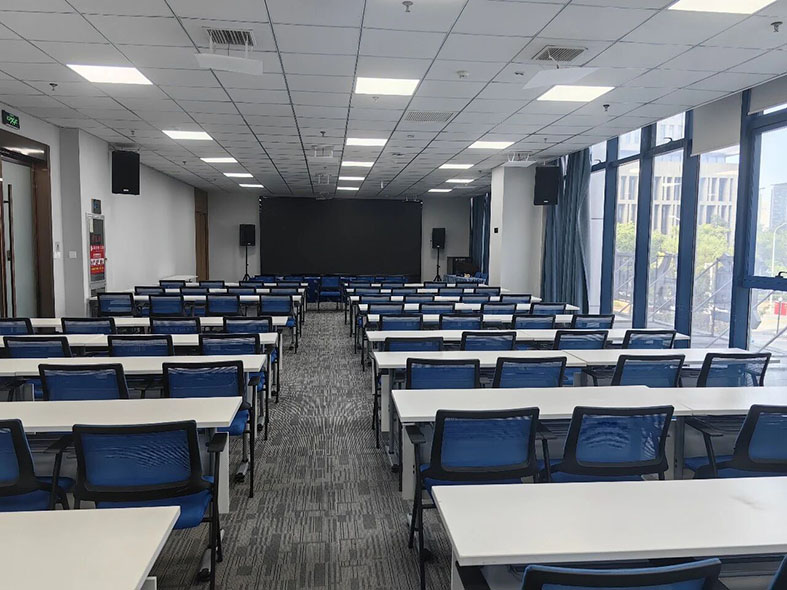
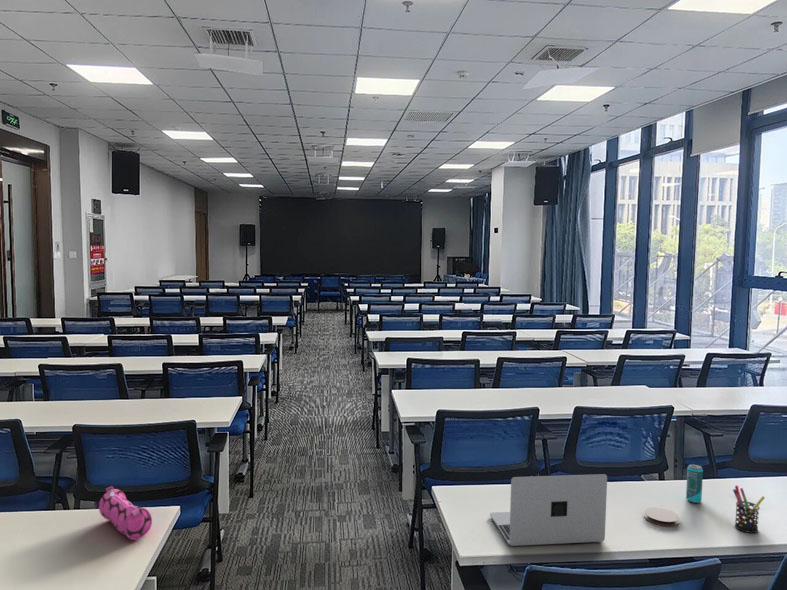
+ laptop (545, 496)
+ coaster (661, 516)
+ pen holder (745, 508)
+ beverage can (694, 483)
+ pencil case (124, 512)
